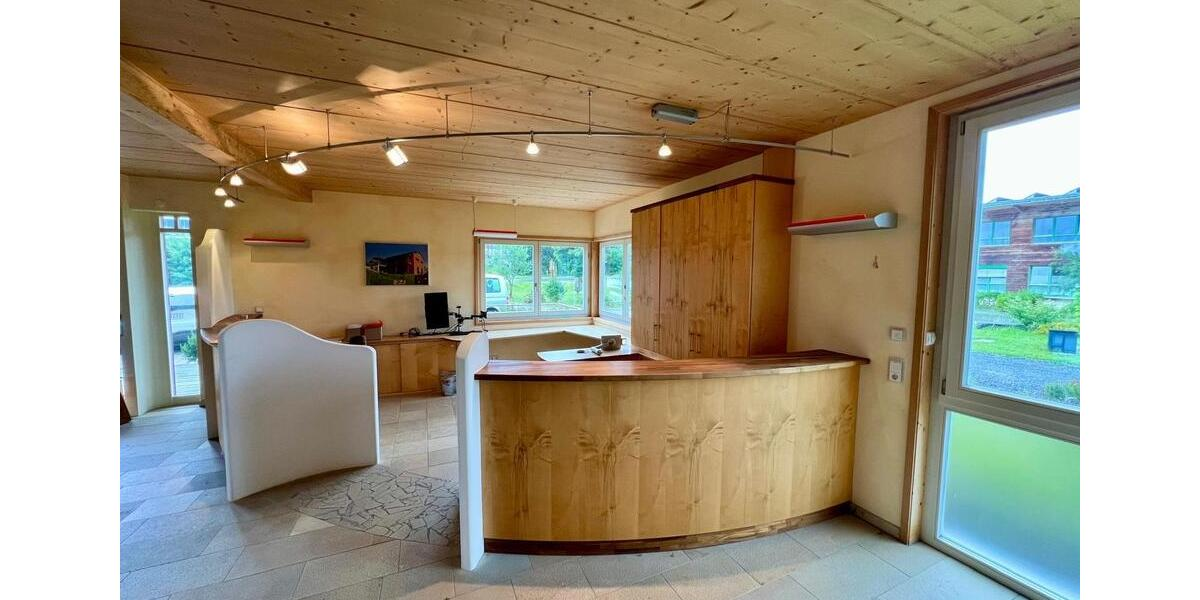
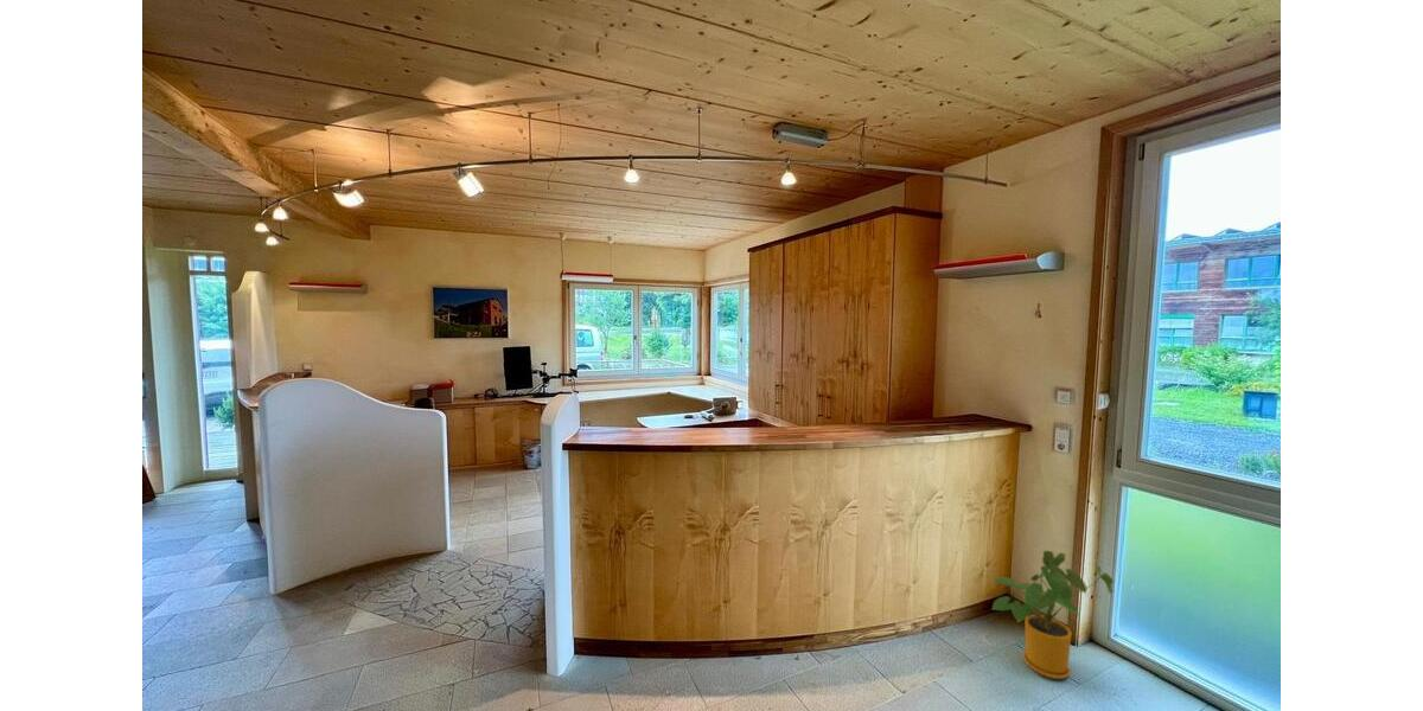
+ house plant (1046, 611)
